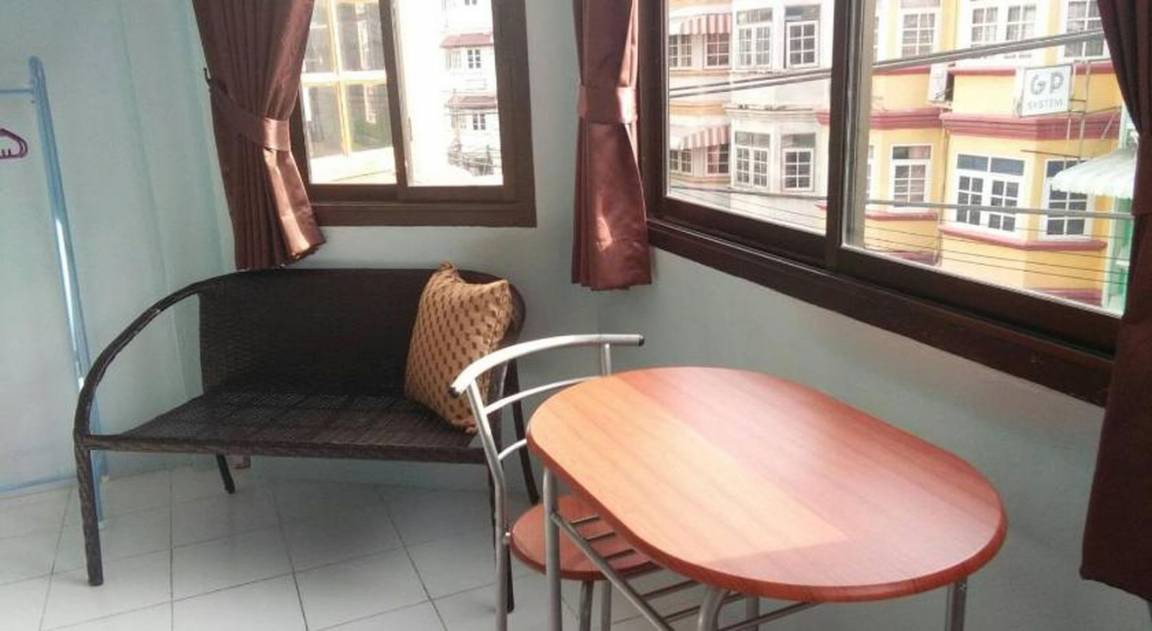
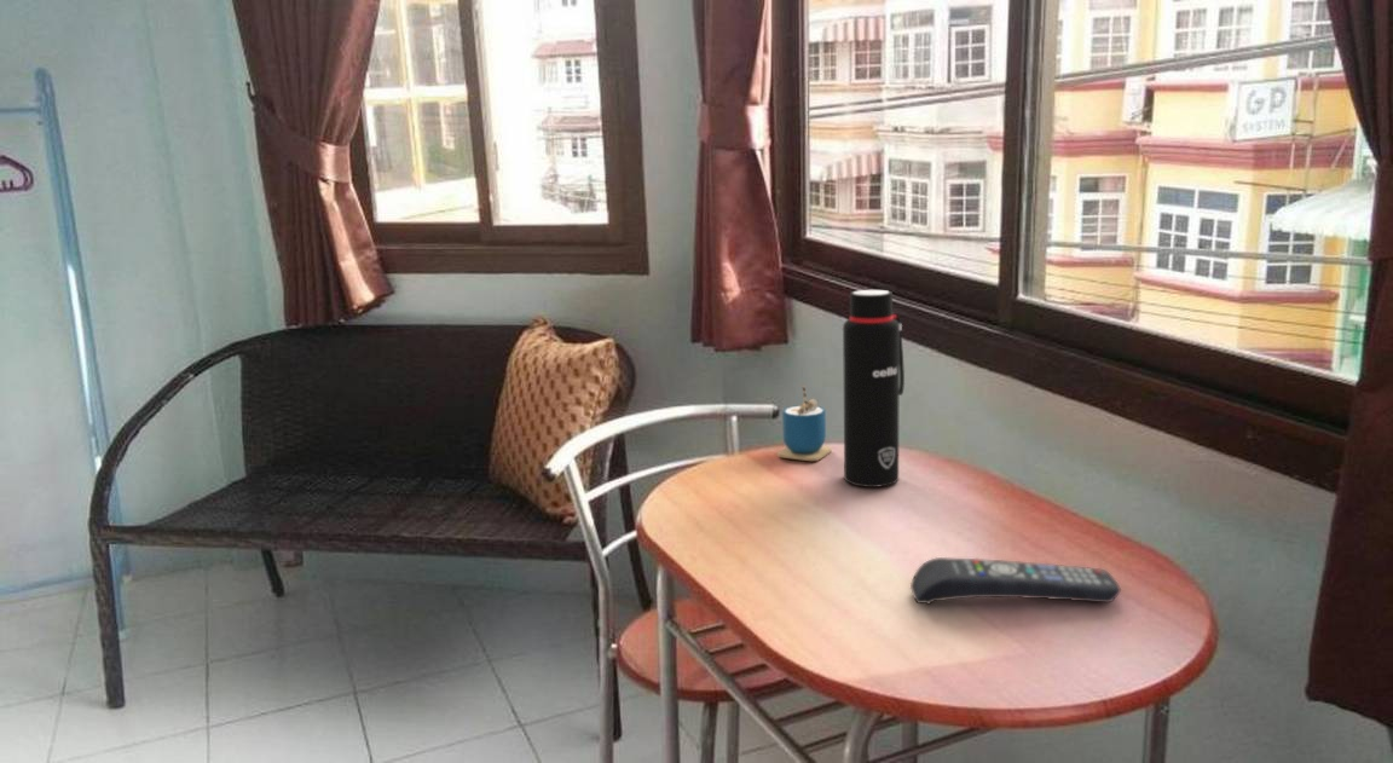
+ cup (803, 417)
+ water bottle (875, 387)
+ remote control (1012, 580)
